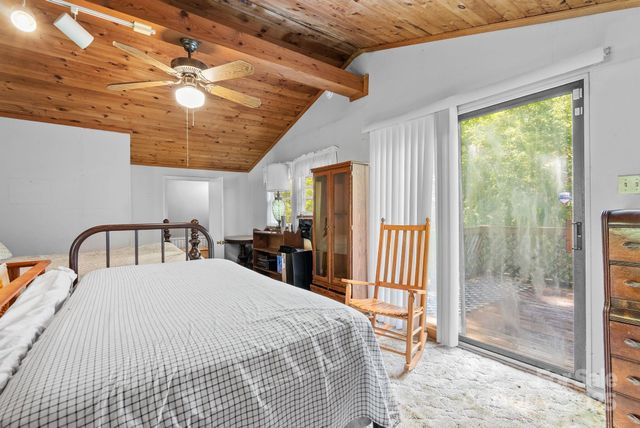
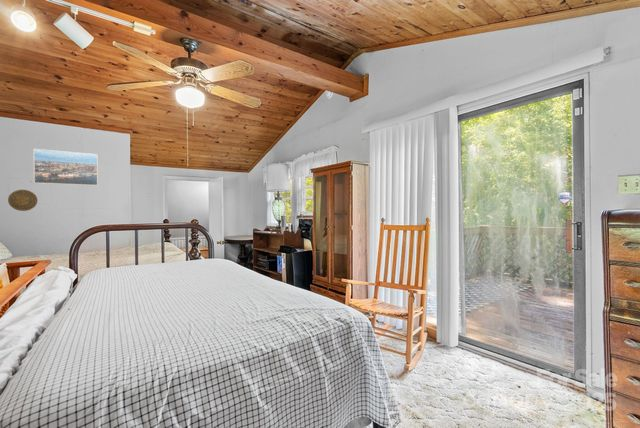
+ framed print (67, 168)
+ decorative plate (22, 200)
